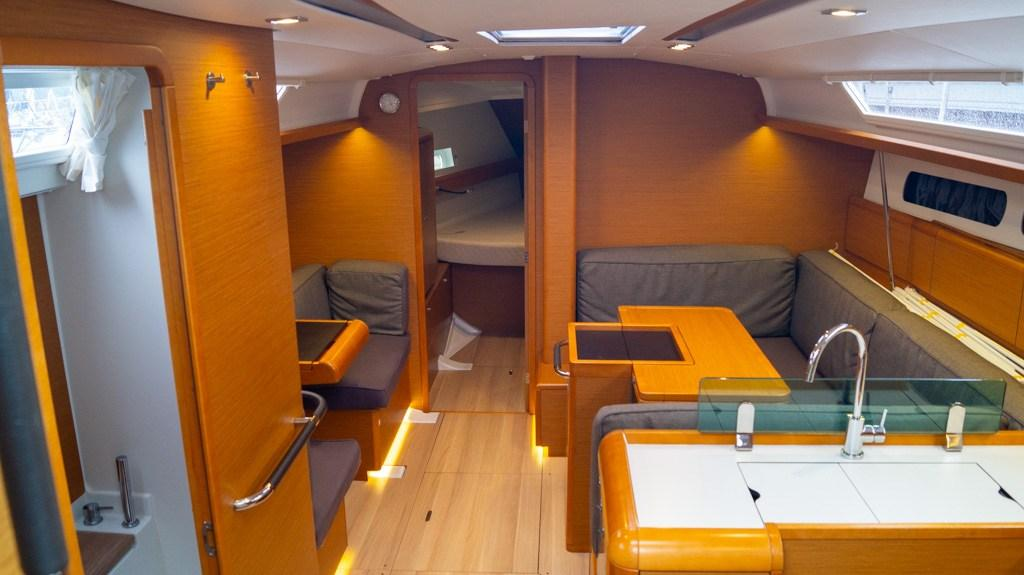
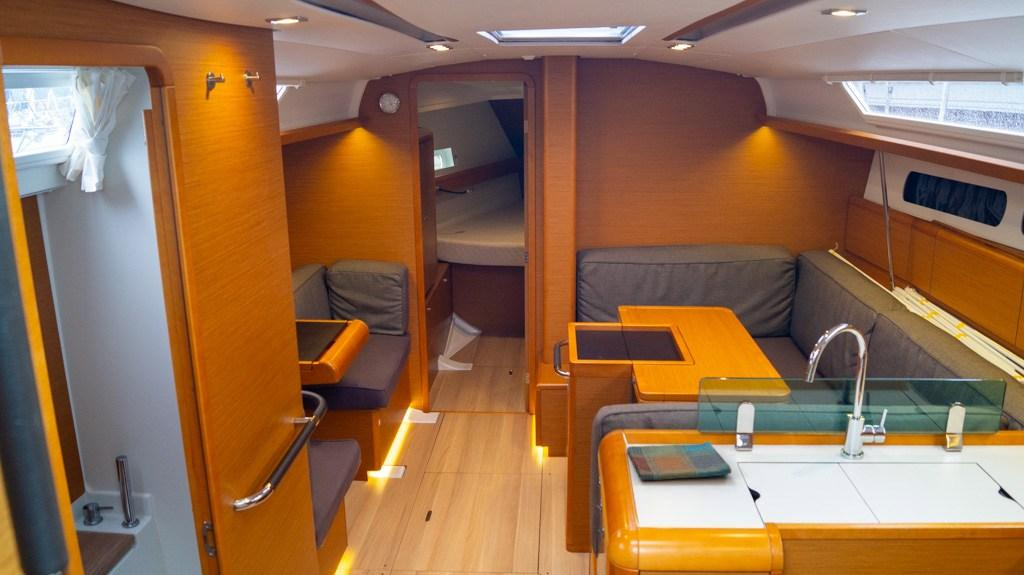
+ dish towel (677, 460)
